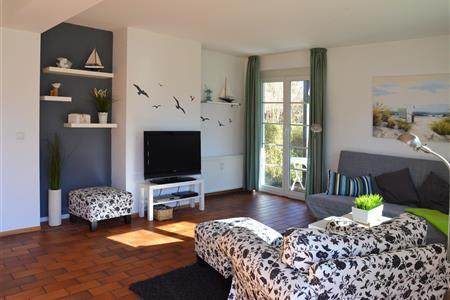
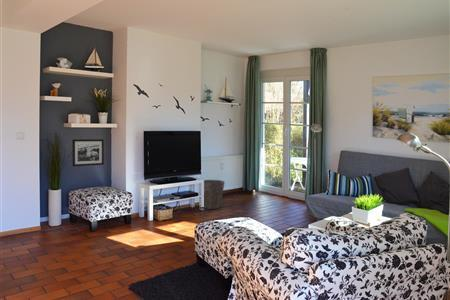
+ waste bin (210, 194)
+ picture frame (88, 152)
